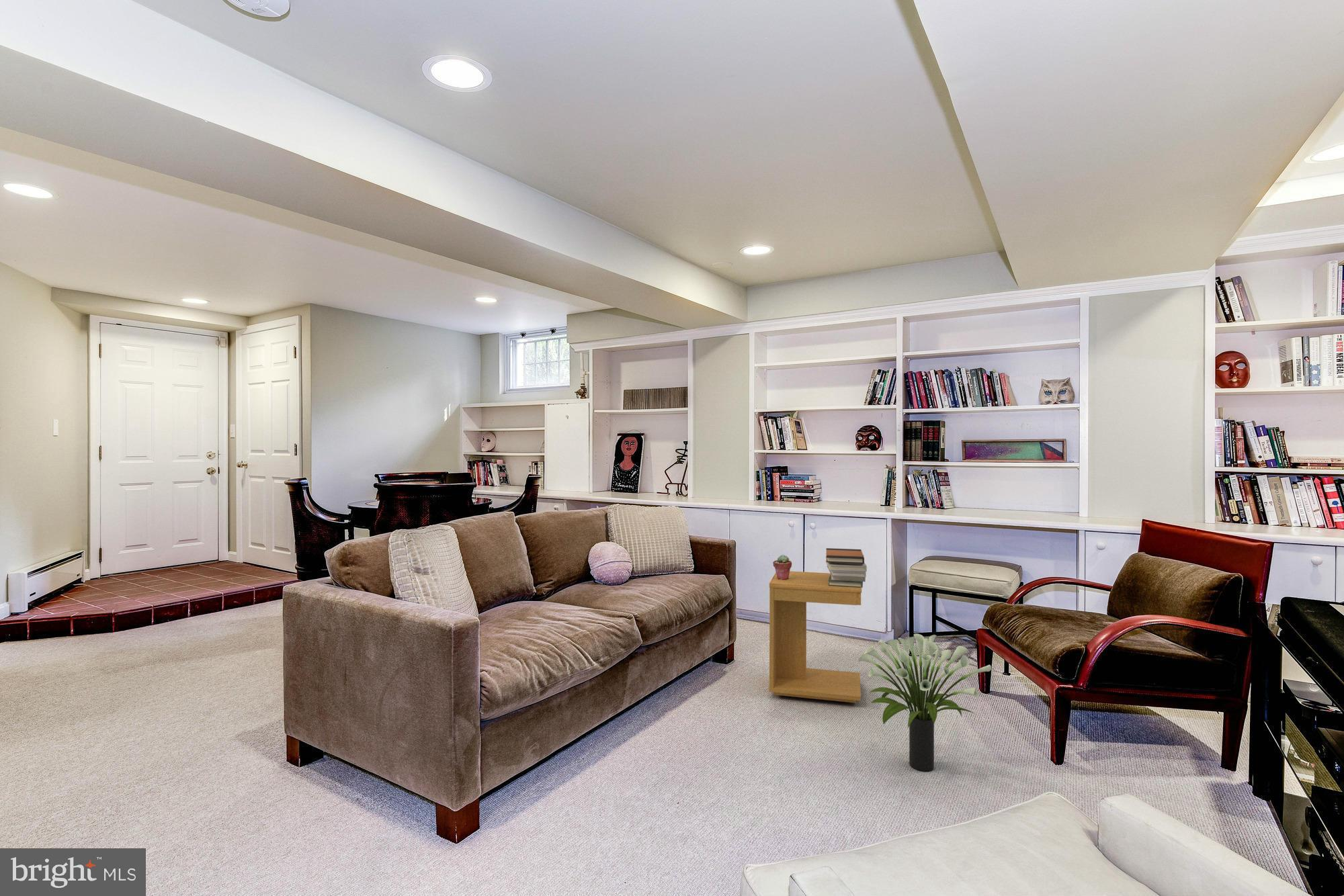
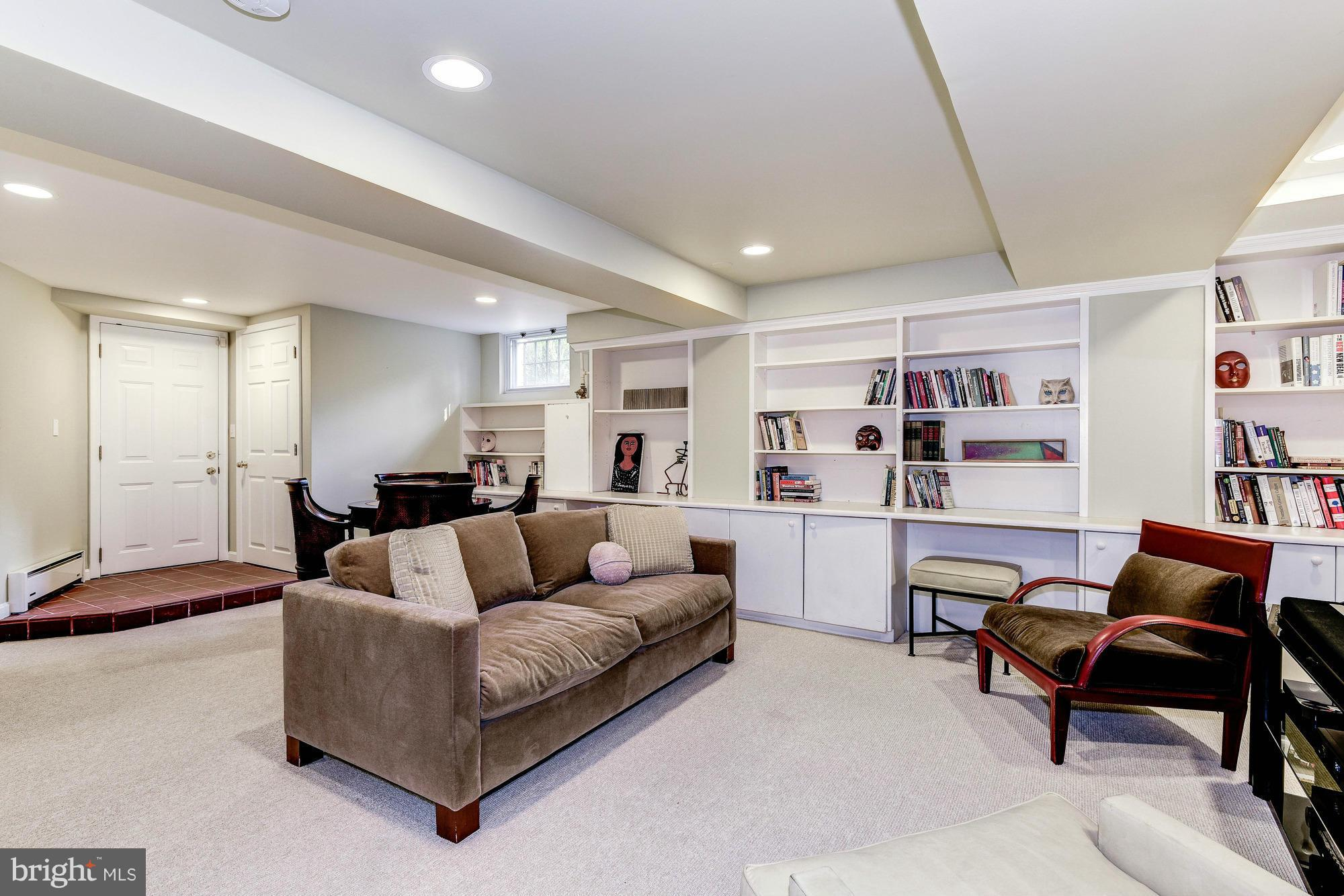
- potted succulent (782, 566)
- book stack (845, 567)
- potted plant (925, 701)
- side table (806, 634)
